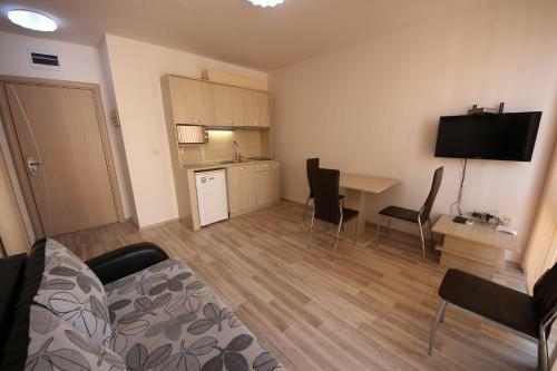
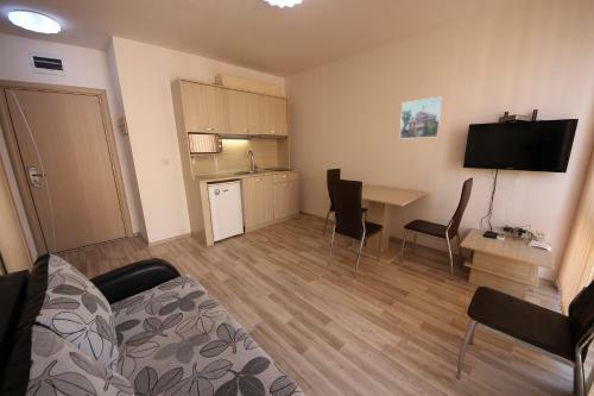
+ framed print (419, 119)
